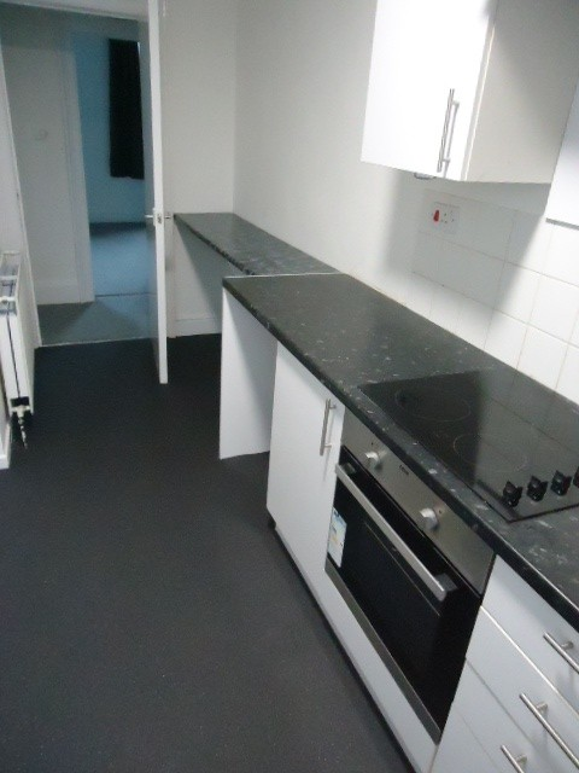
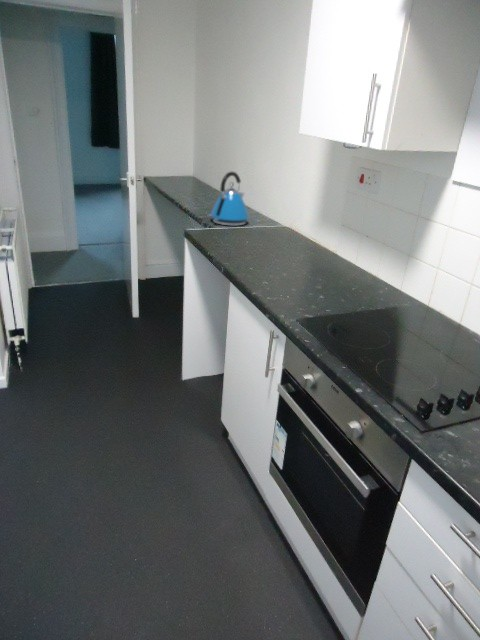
+ kettle (229, 197)
